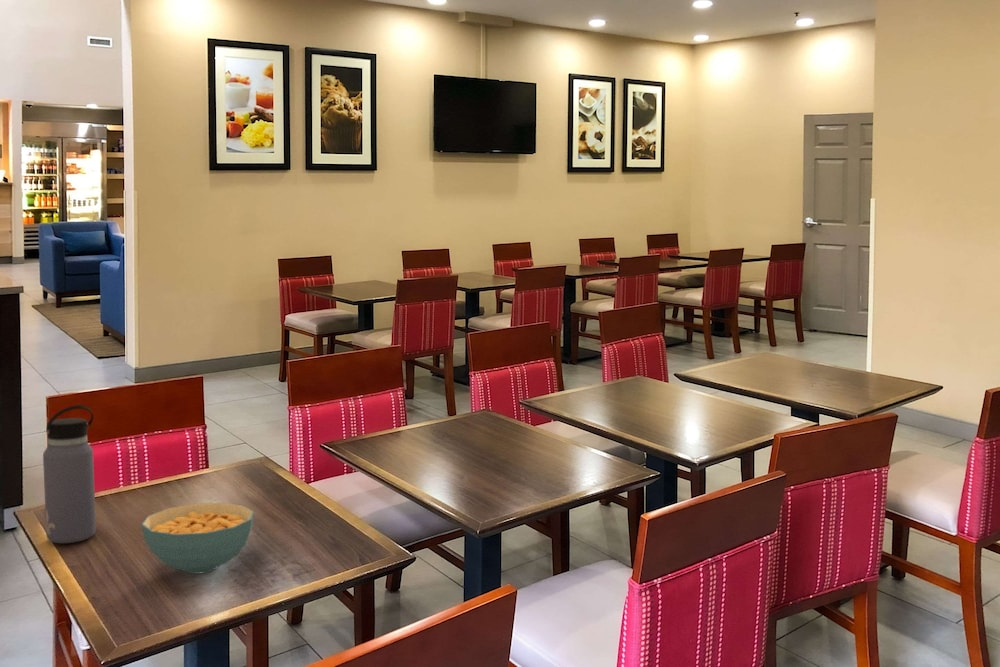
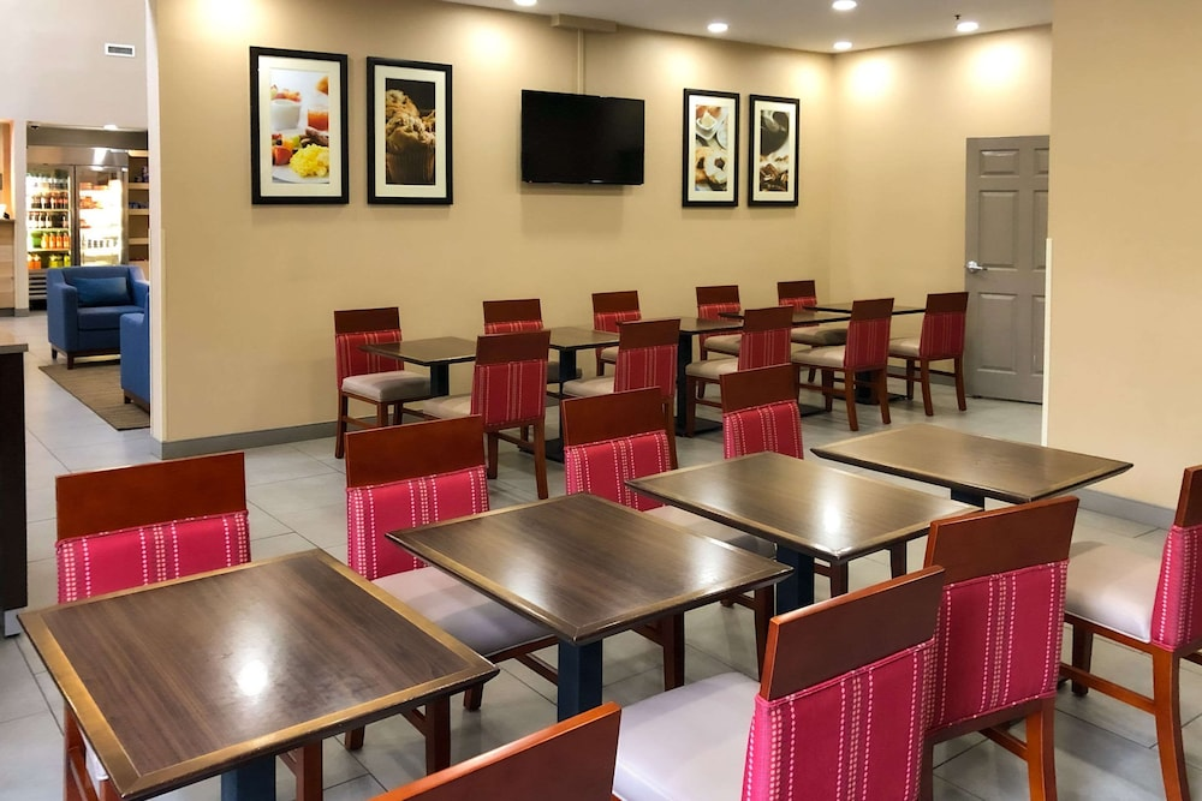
- water bottle (69, 470)
- cereal bowl (199, 542)
